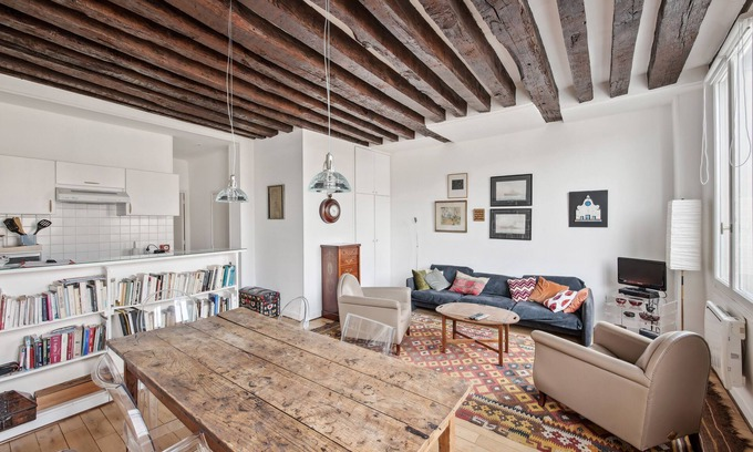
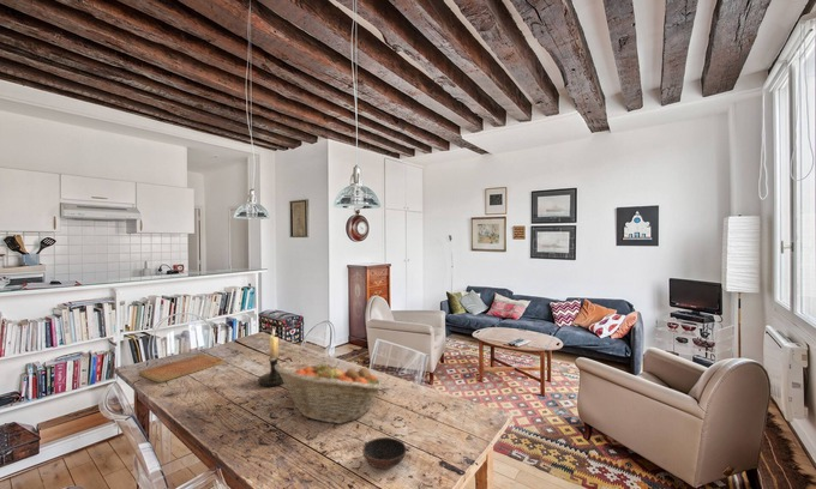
+ bowl (384, 454)
+ fruit basket (329, 384)
+ cutting board (182, 367)
+ candle holder (277, 352)
